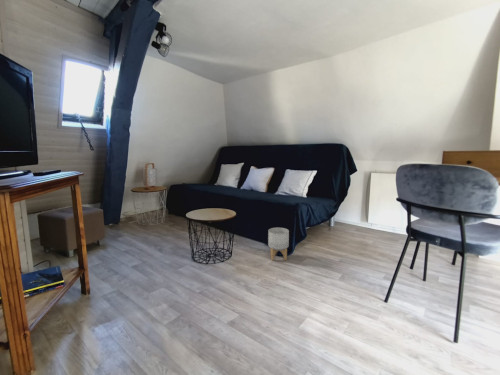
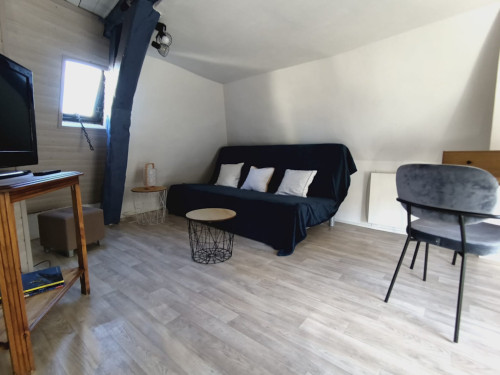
- planter (278, 244)
